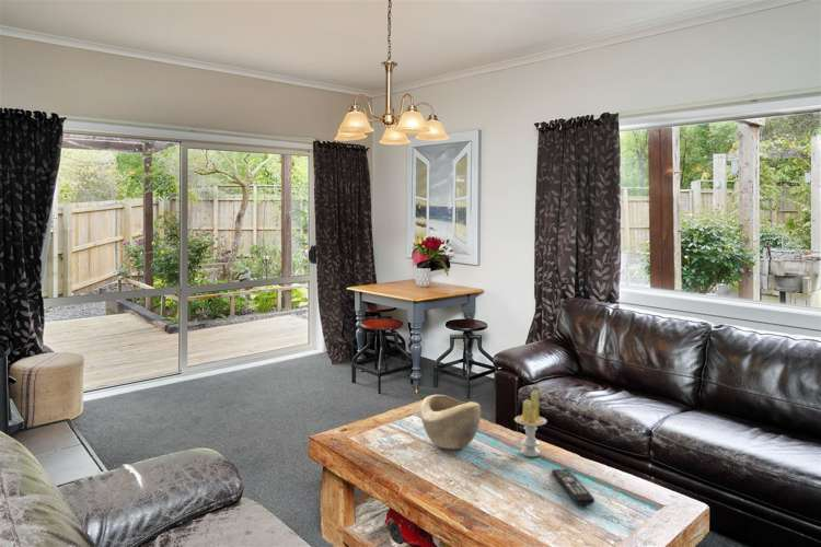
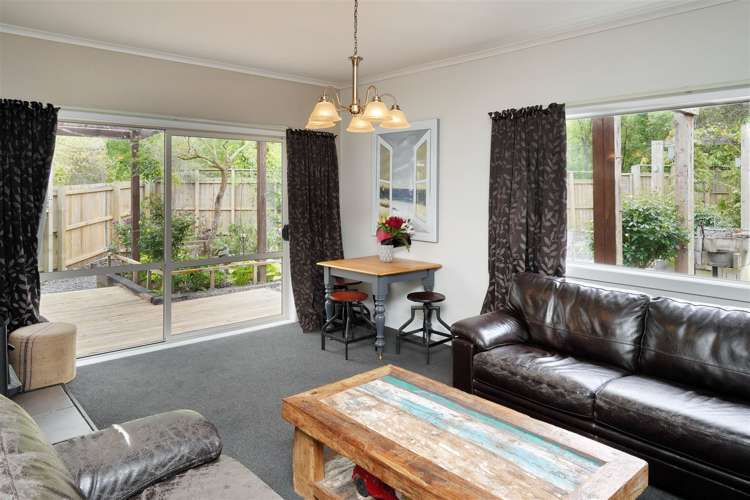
- candle (530, 421)
- decorative bowl (450, 421)
- remote control (571, 486)
